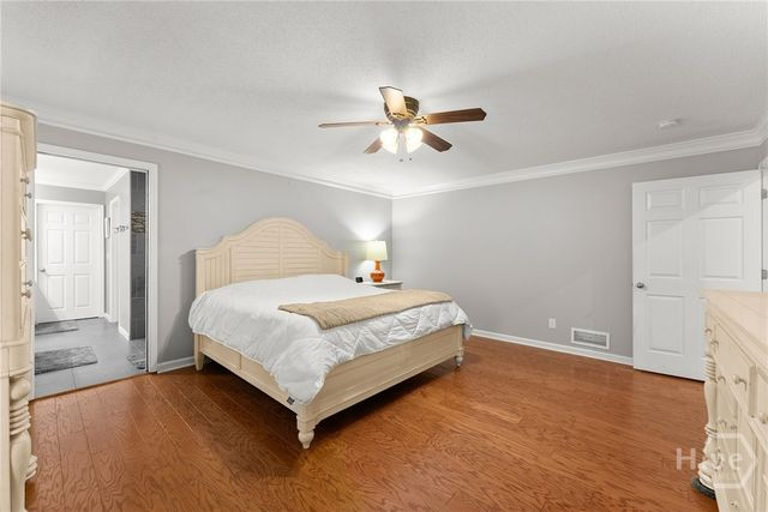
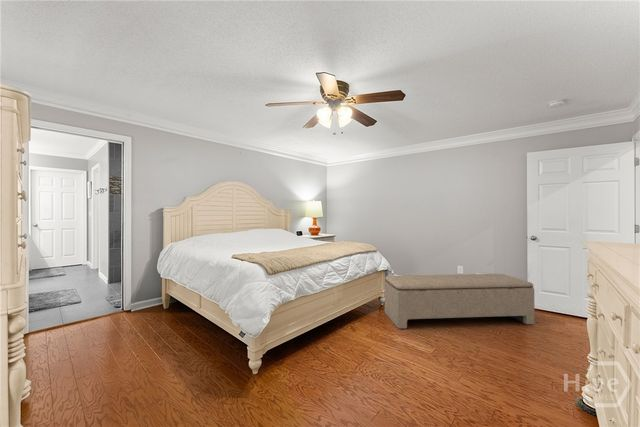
+ bench (455, 298)
